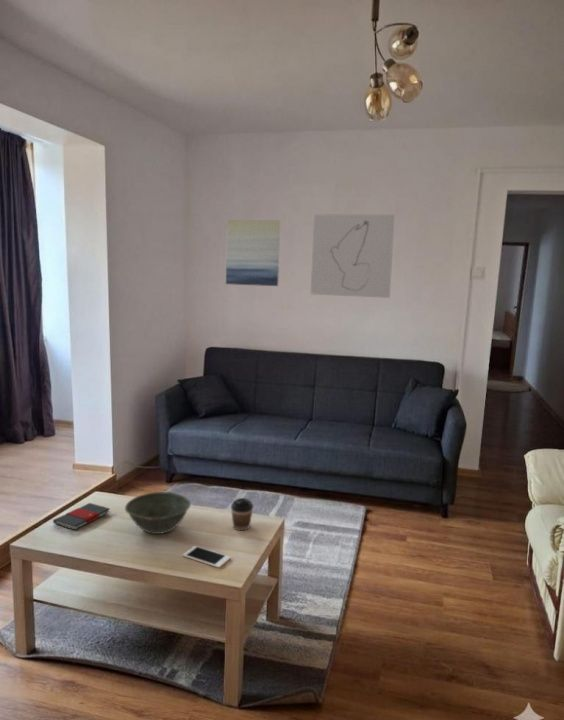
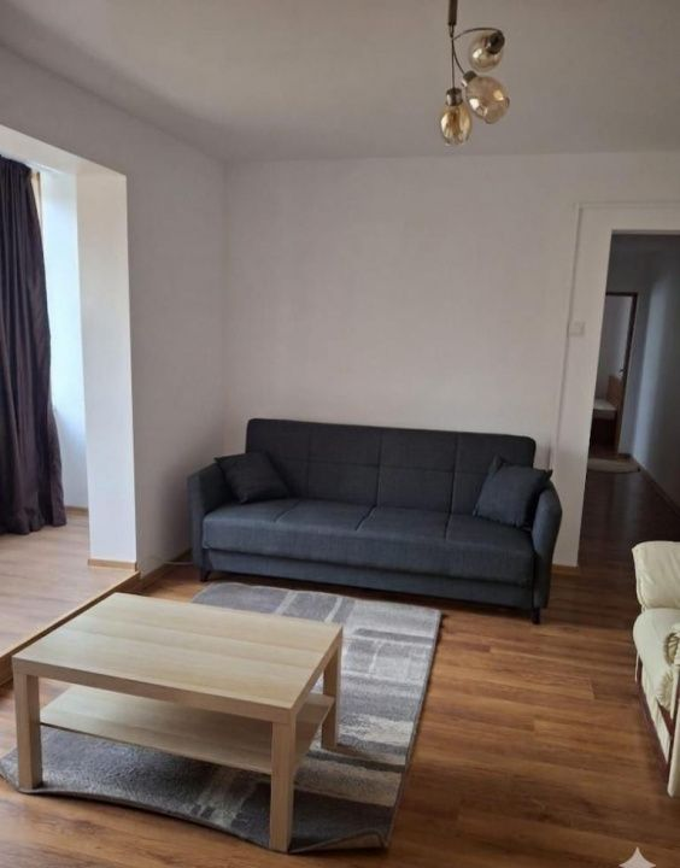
- coffee cup (241, 512)
- wall art (252, 253)
- book (82, 515)
- bowl (158, 515)
- wall art (351, 255)
- cell phone (206, 556)
